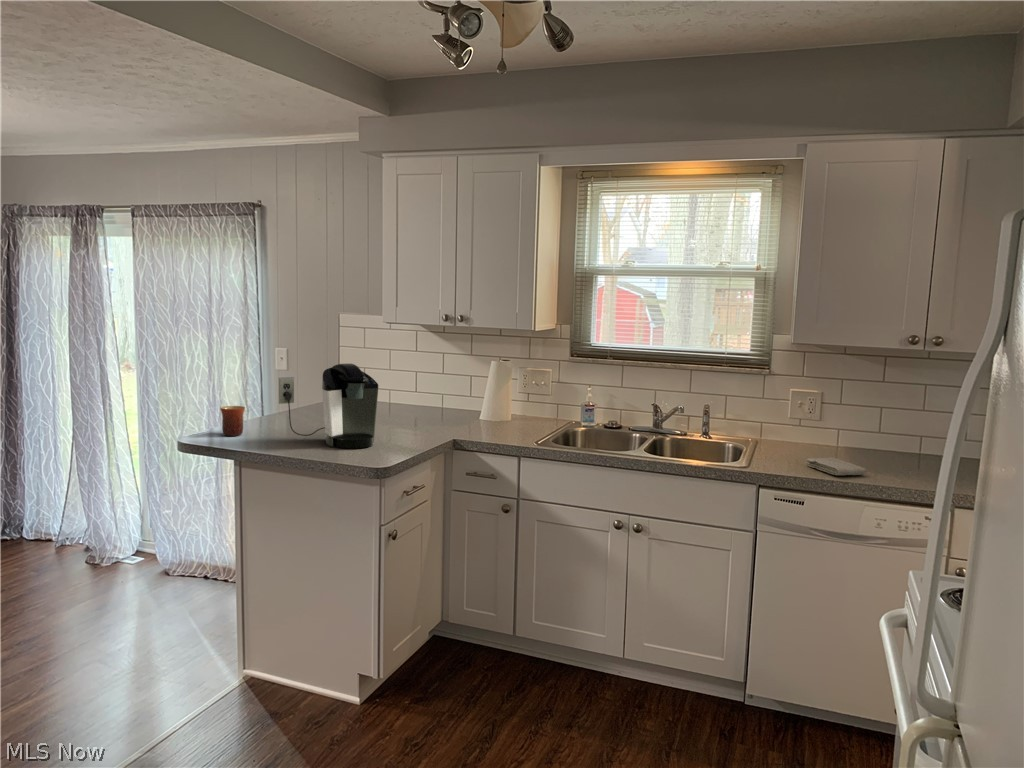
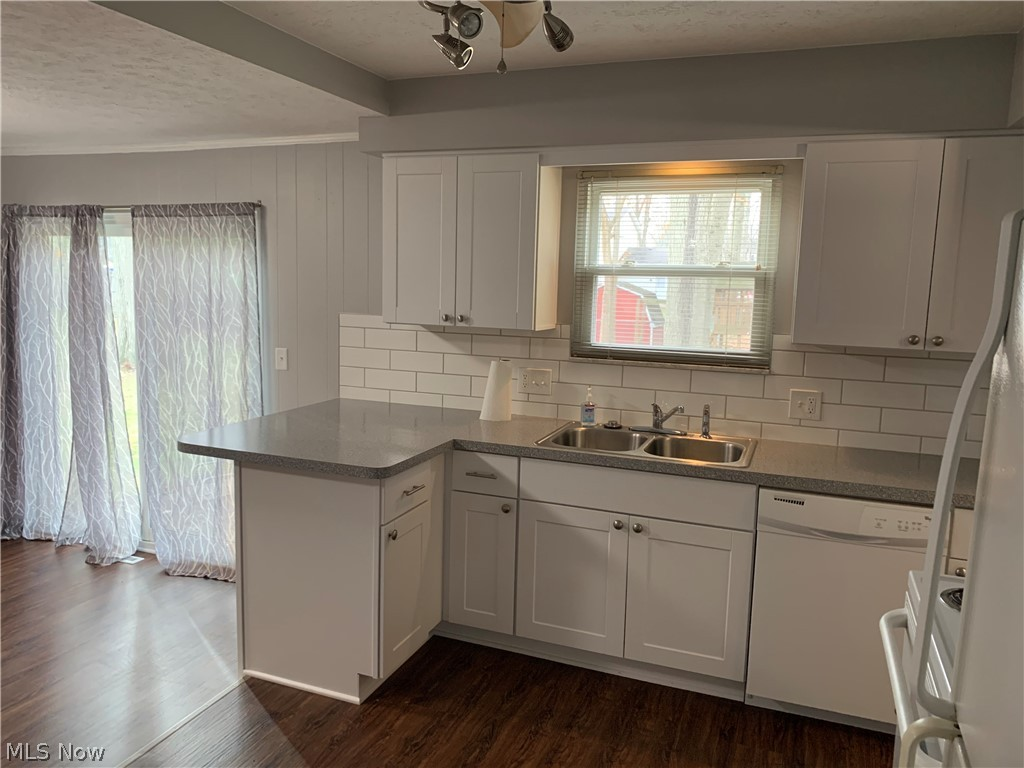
- mug (234, 420)
- washcloth (834, 465)
- coffee maker (333, 404)
